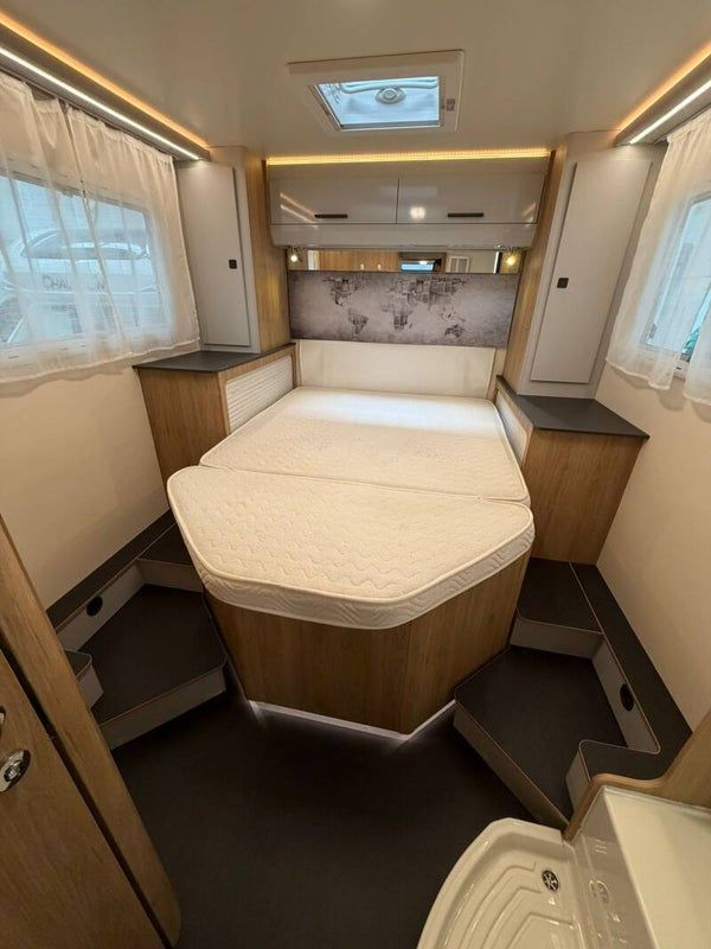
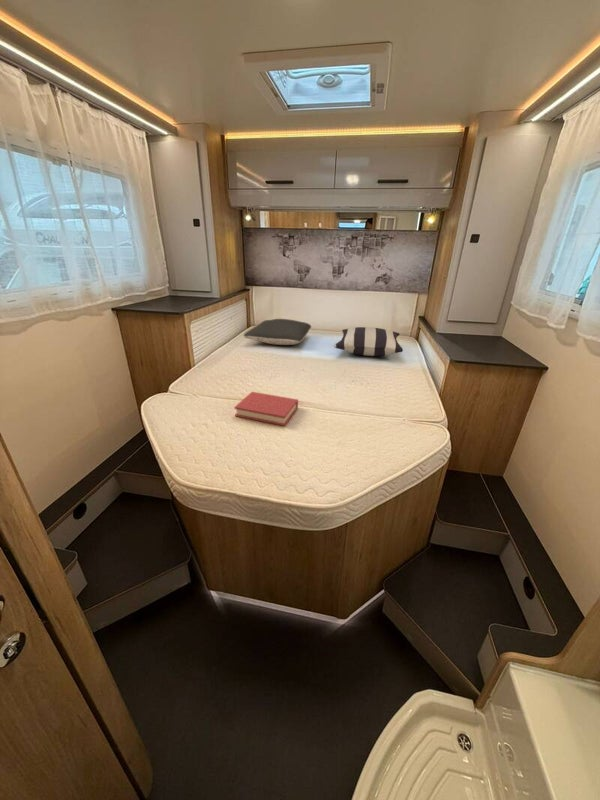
+ hardback book (267, 407)
+ pillow (368, 340)
+ pillow (279, 331)
